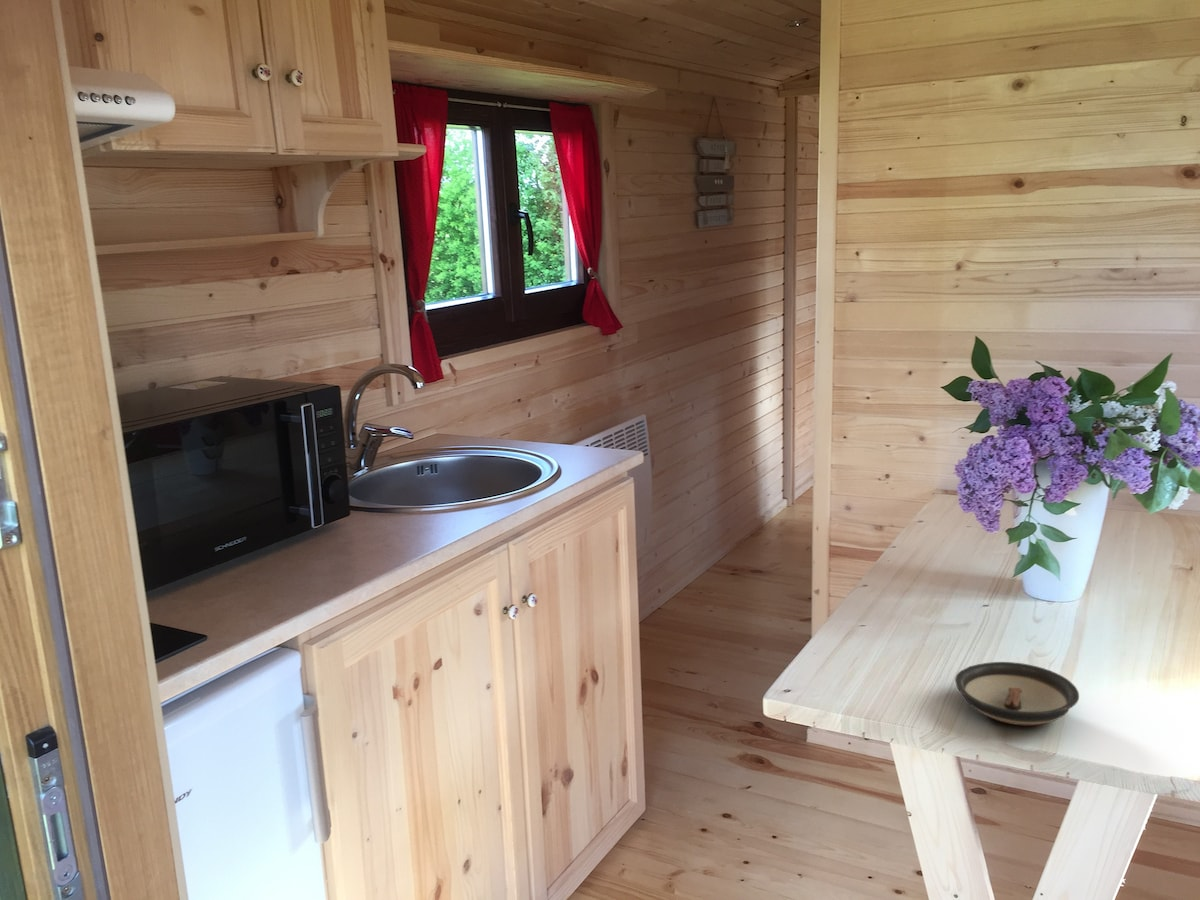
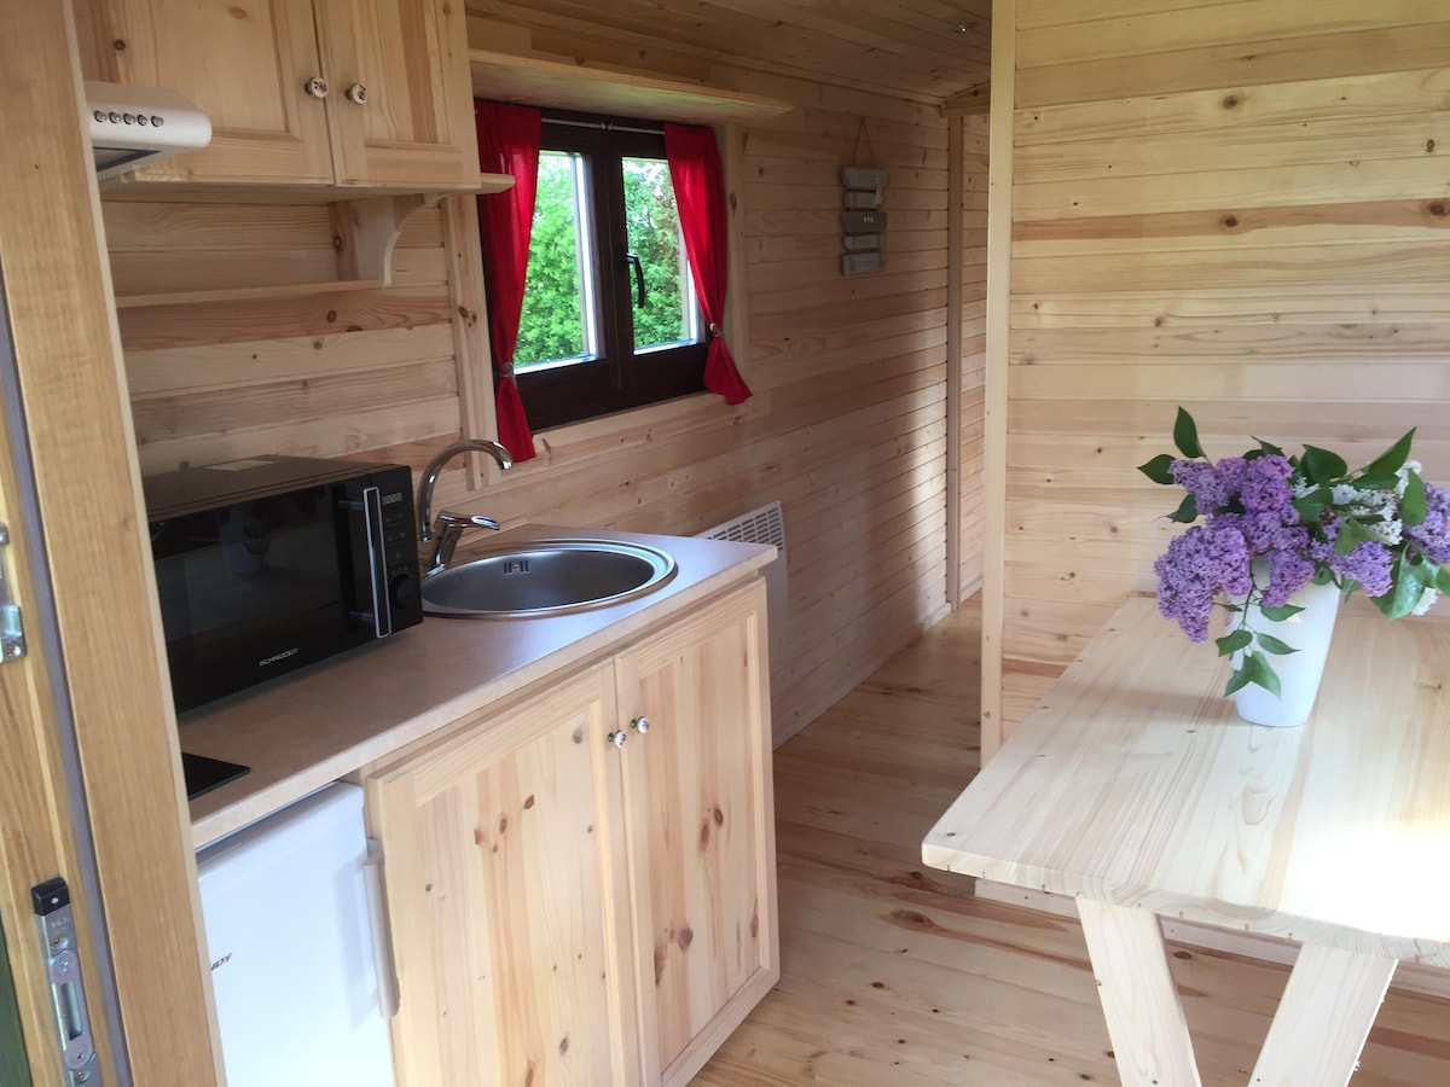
- saucer (1015, 698)
